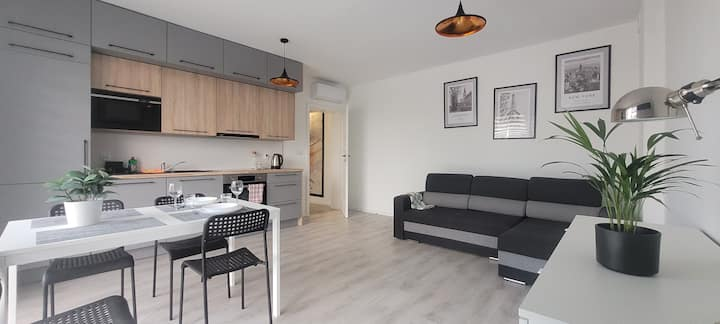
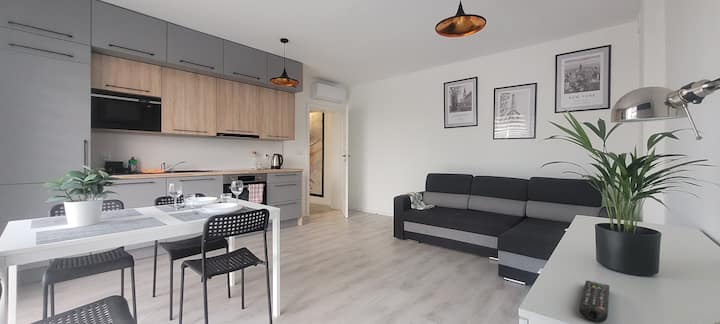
+ remote control (595, 298)
